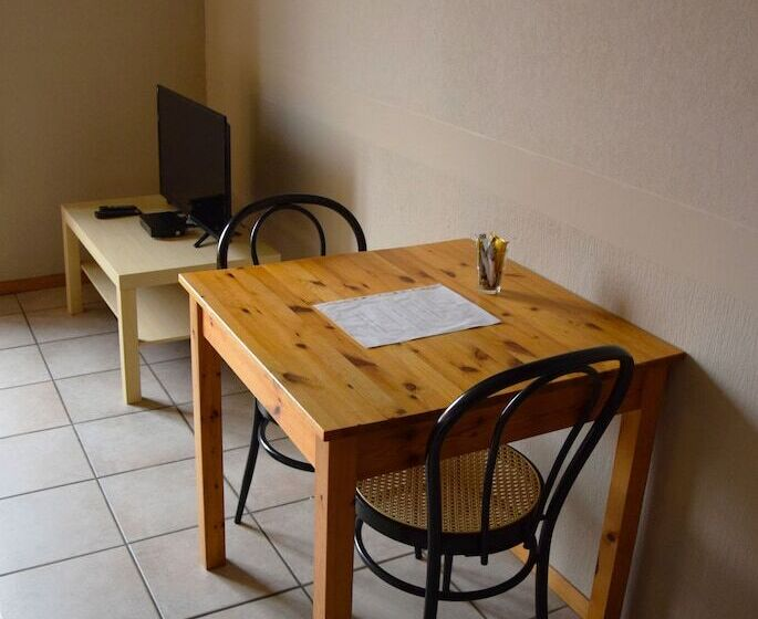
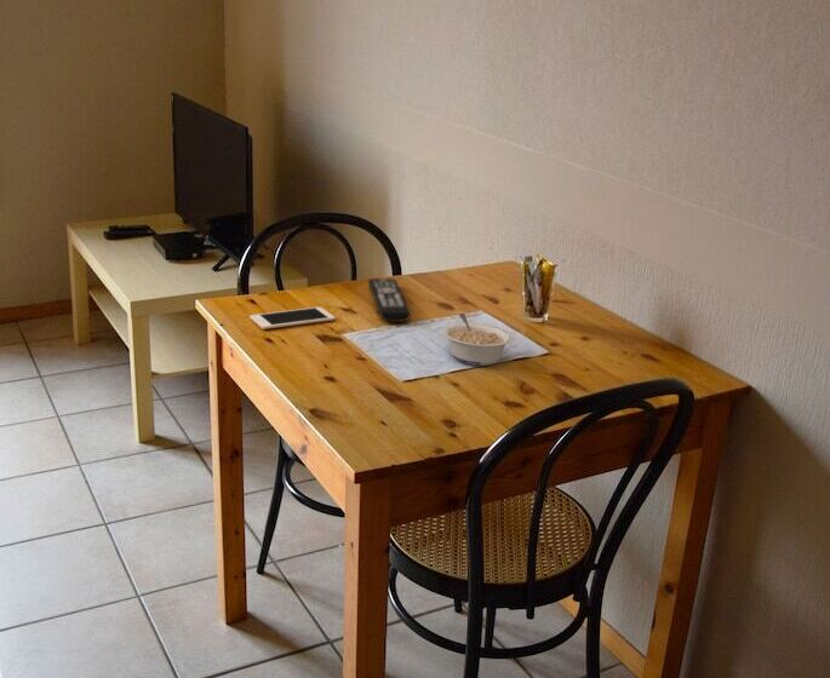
+ cell phone (292, 317)
+ remote control (388, 299)
+ legume (474, 341)
